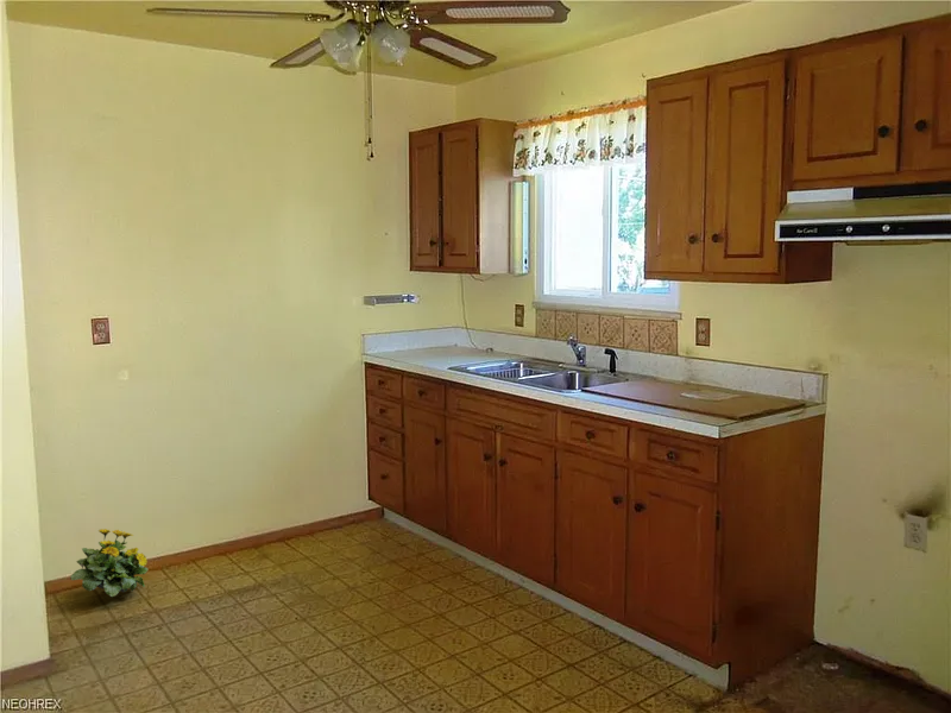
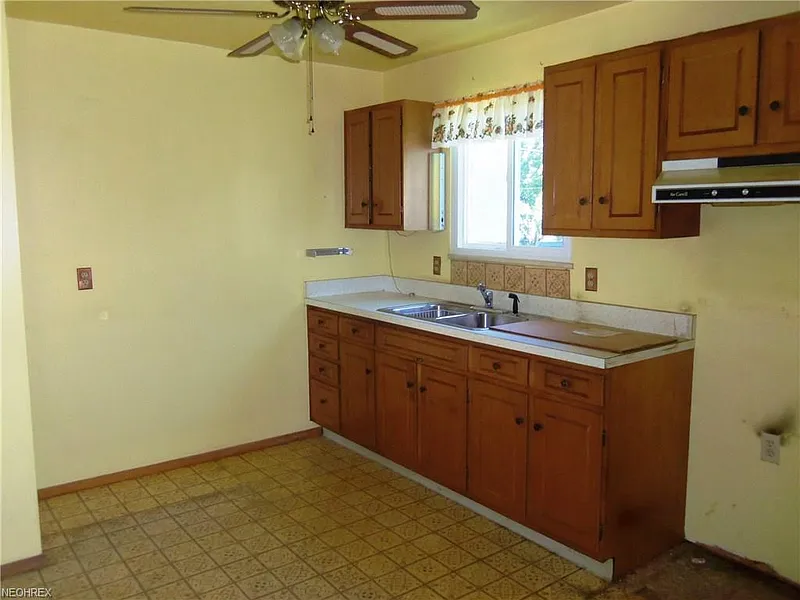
- flowering plant (108, 563)
